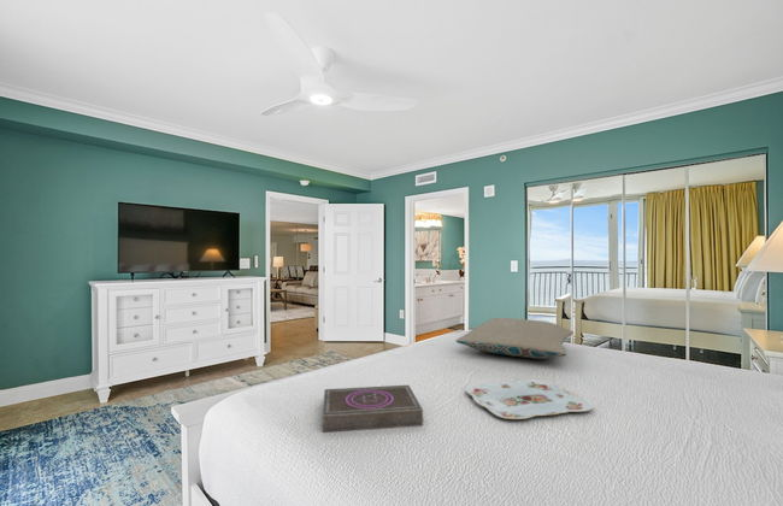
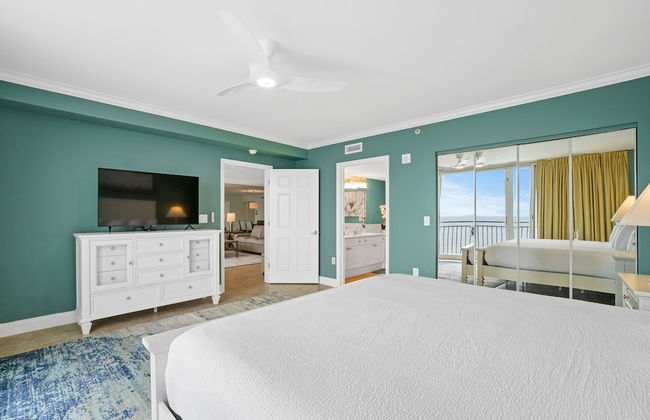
- book (370, 406)
- pillow (517, 336)
- serving tray (525, 398)
